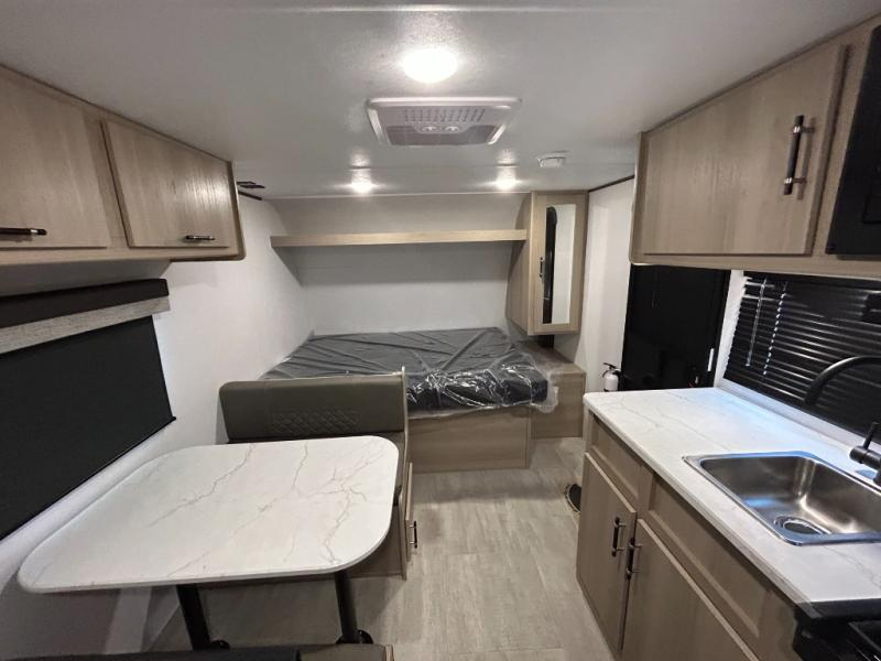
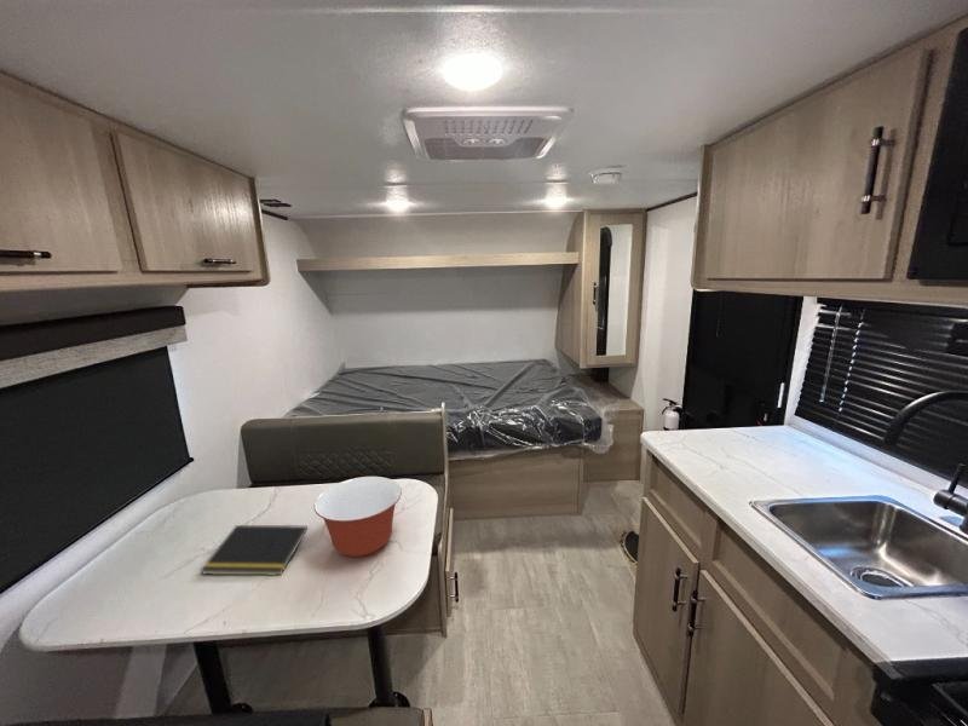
+ notepad (257, 548)
+ mixing bowl (361, 519)
